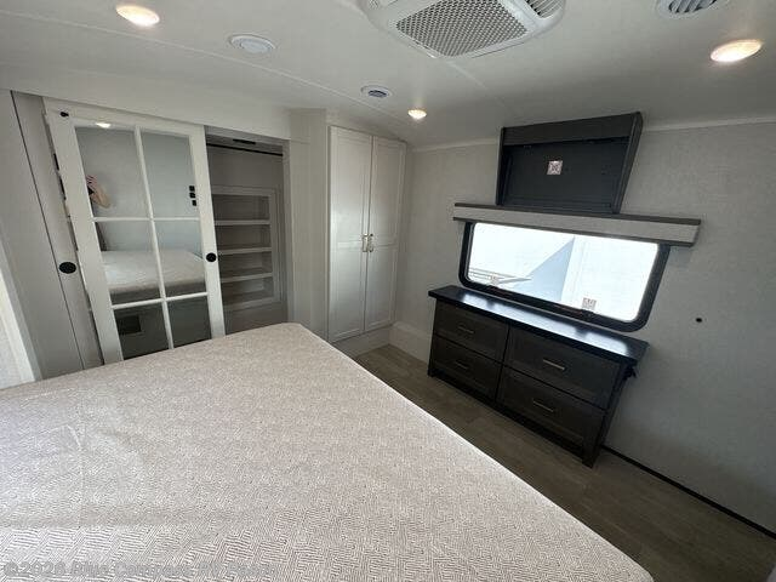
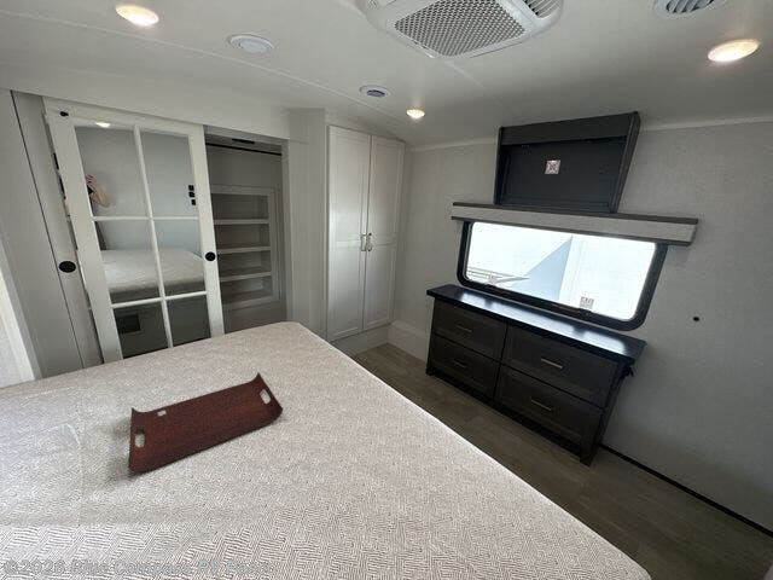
+ serving tray (209, 412)
